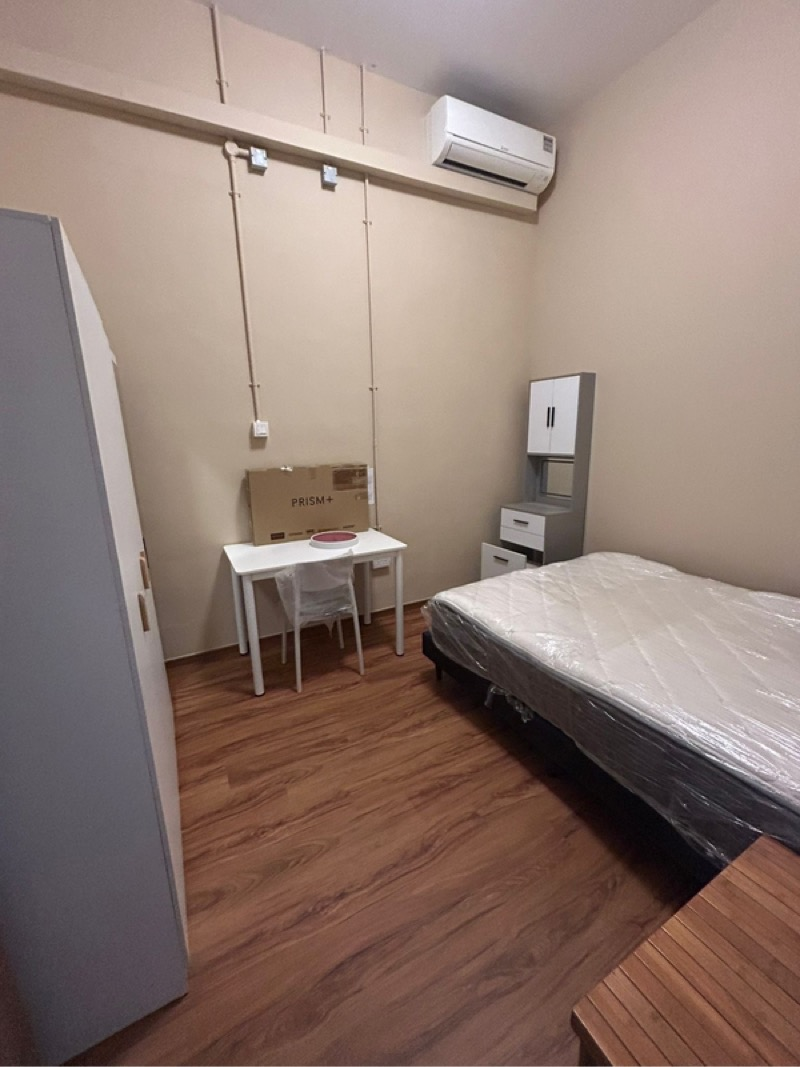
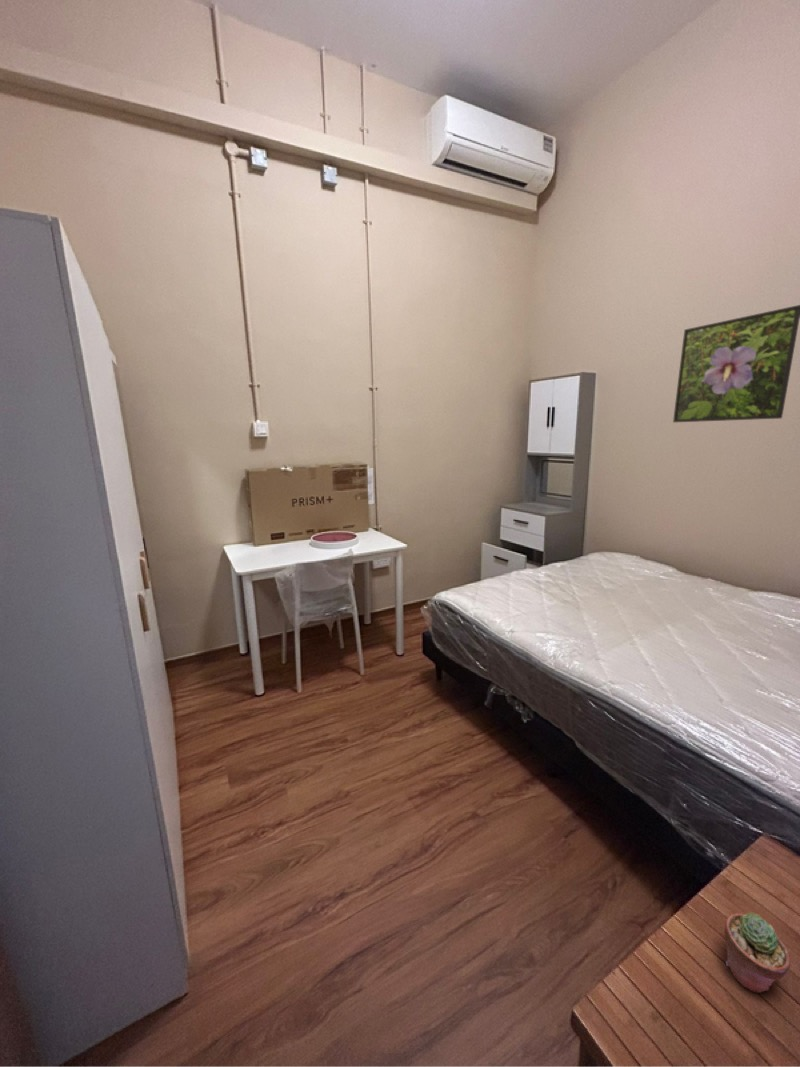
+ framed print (729, 370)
+ potted succulent (754, 950)
